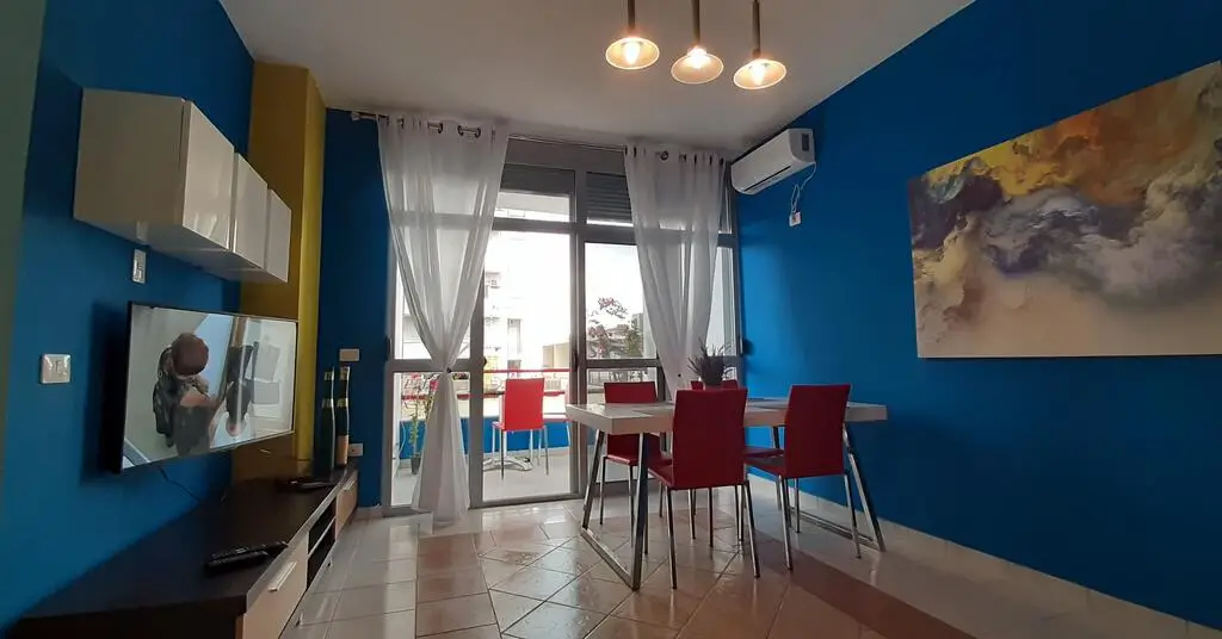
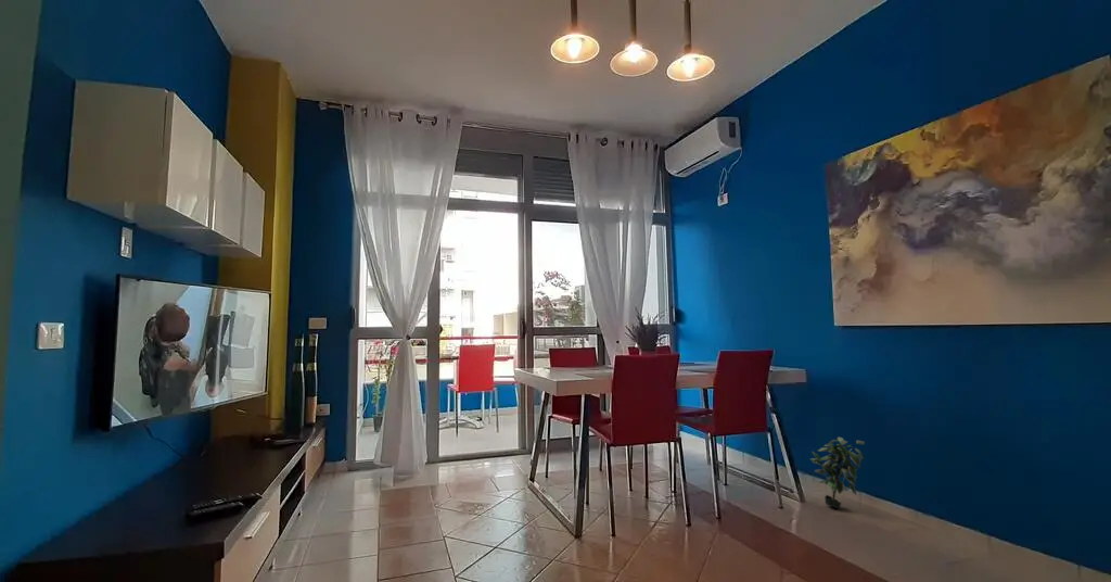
+ potted plant (839, 471)
